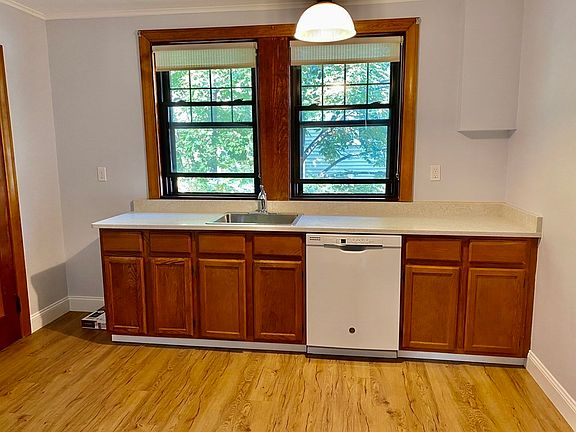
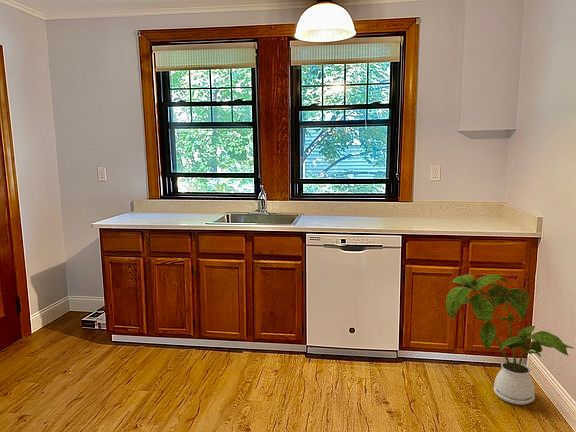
+ house plant (497, 339)
